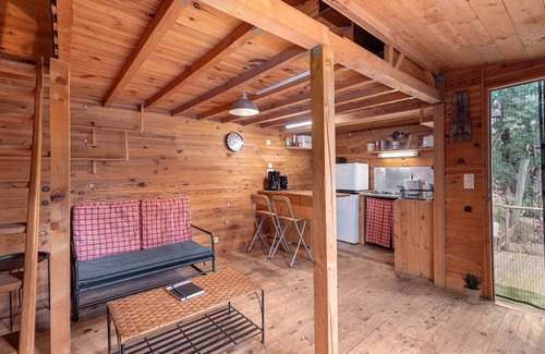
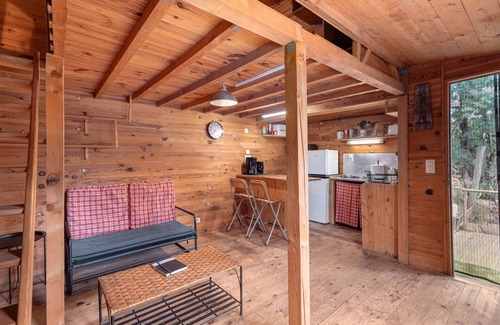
- potted plant (470, 285)
